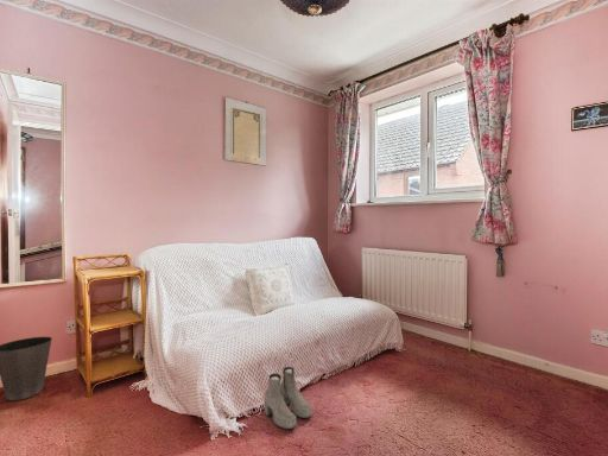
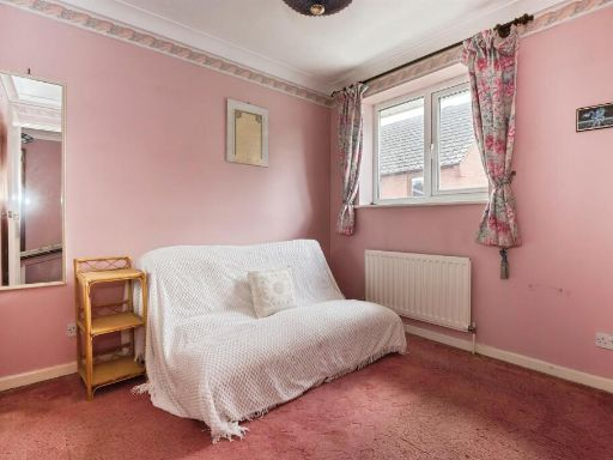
- waste basket (24, 368)
- boots (287, 394)
